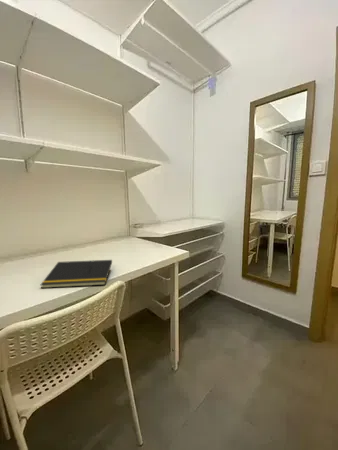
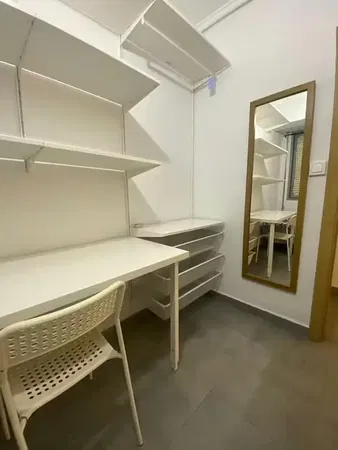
- notepad (79, 272)
